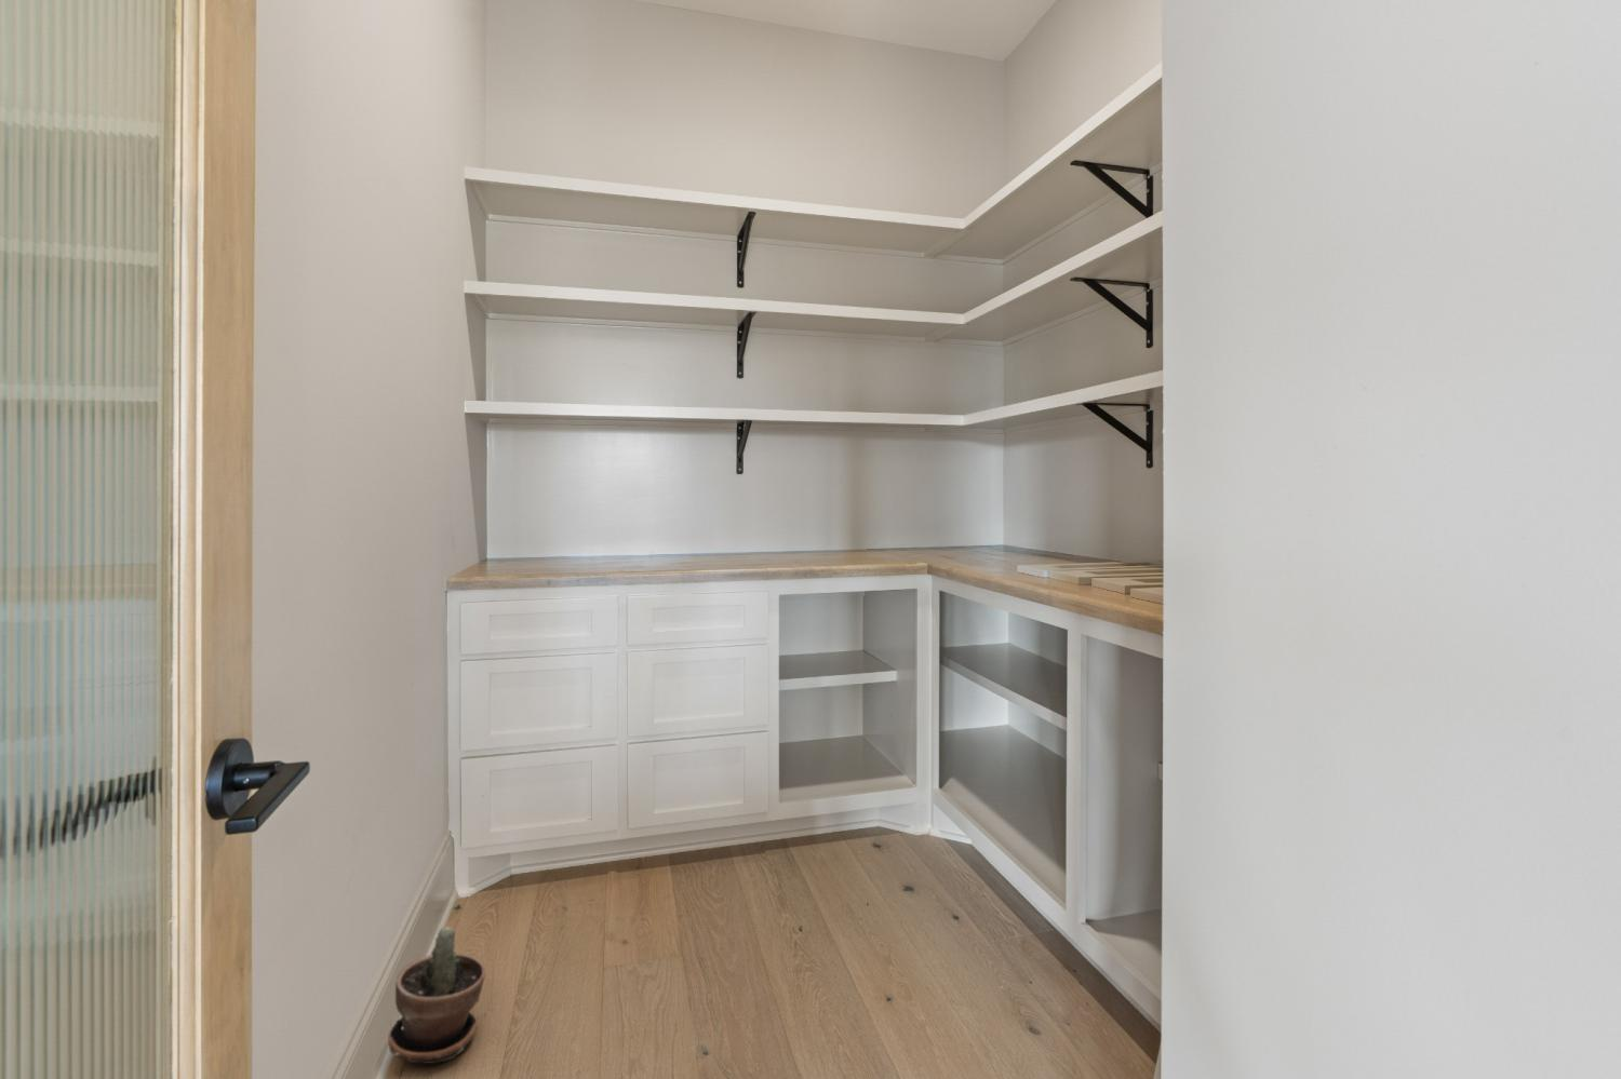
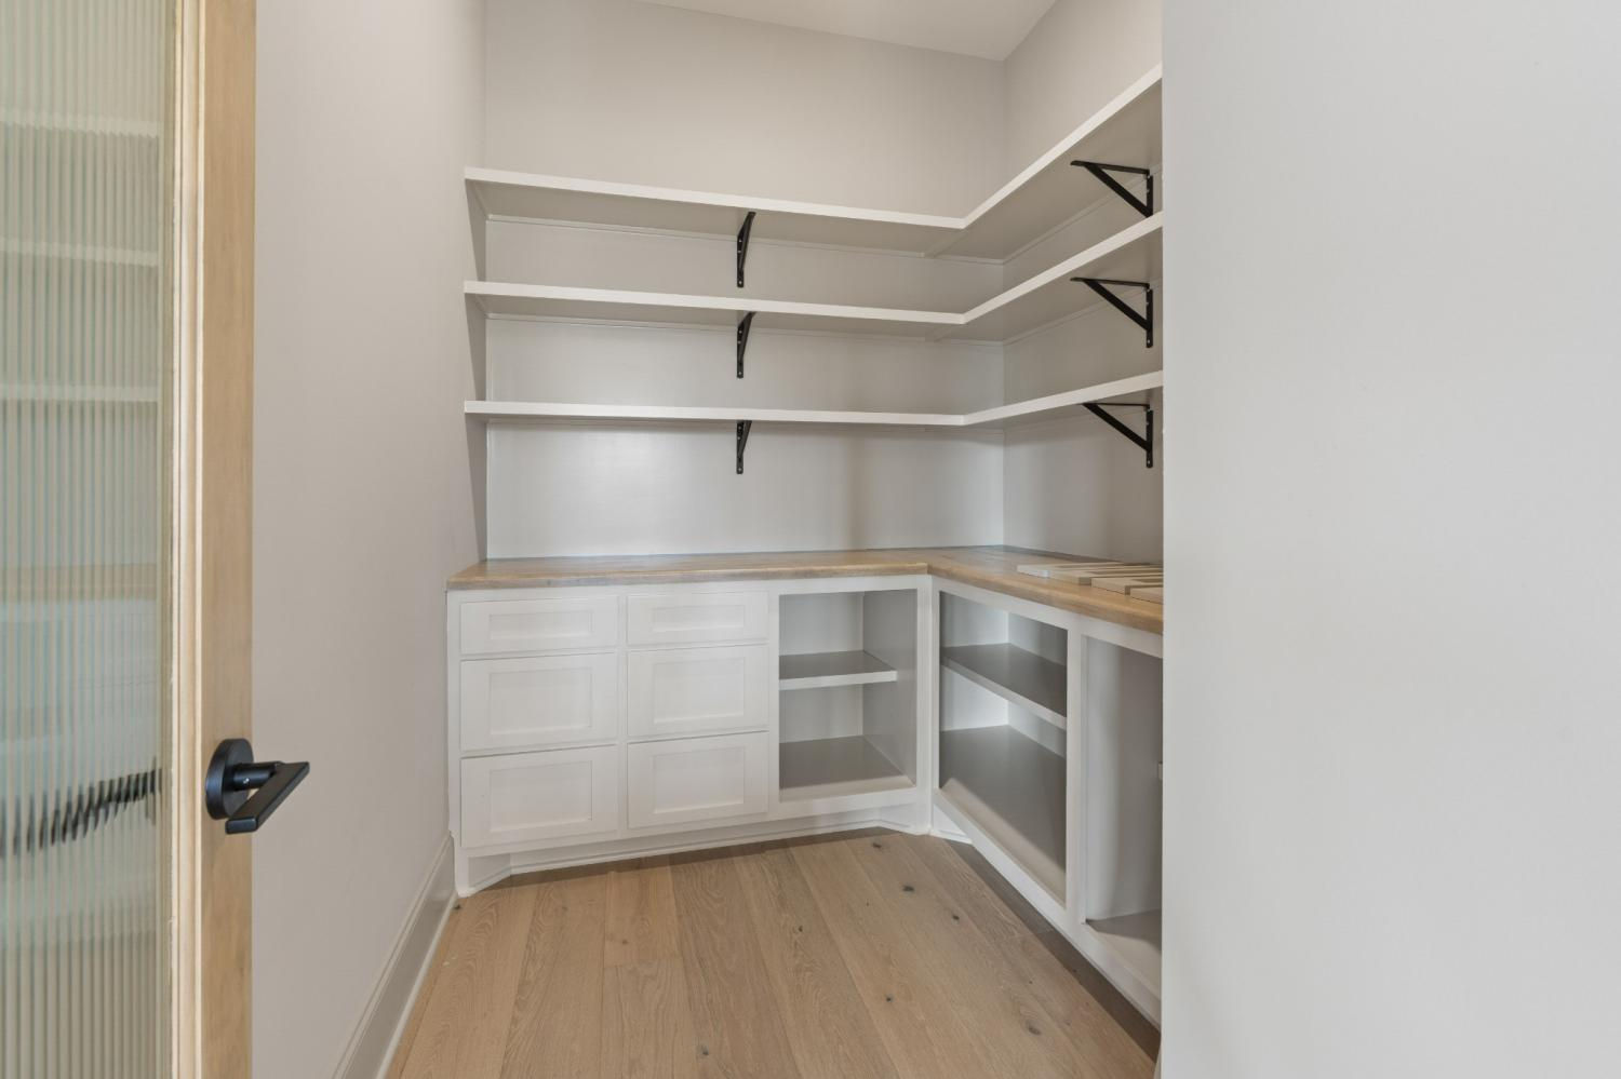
- potted plant (437, 979)
